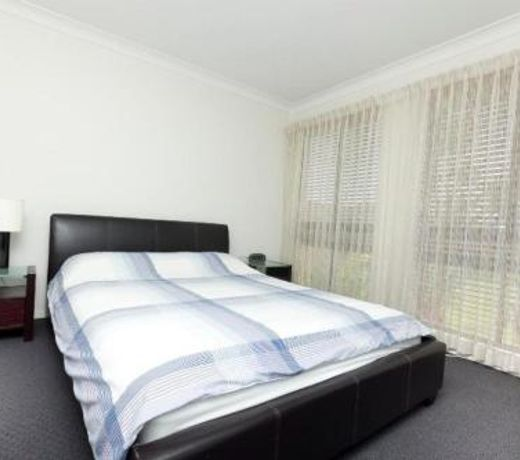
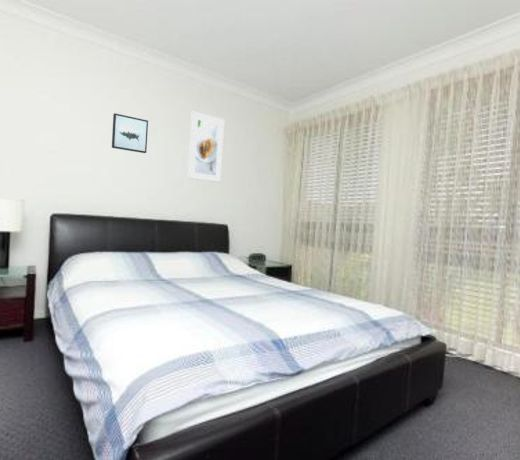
+ wall art (130, 133)
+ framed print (206, 148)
